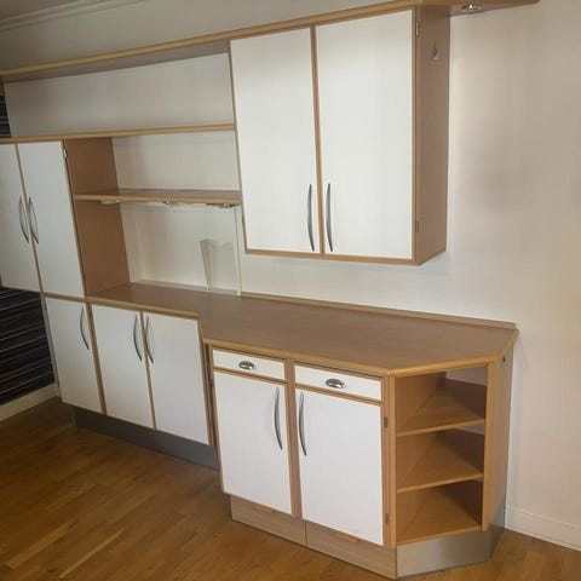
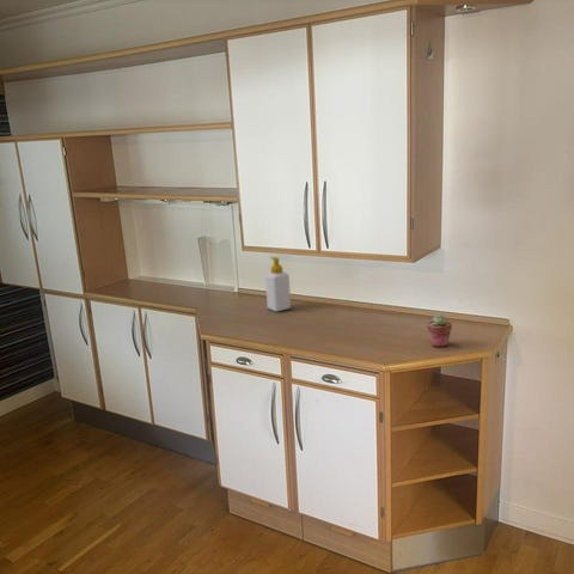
+ soap bottle (277, 283)
+ potted succulent (439, 329)
